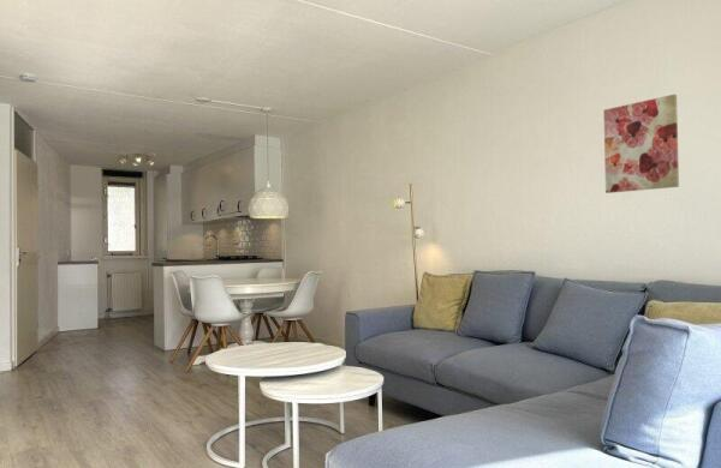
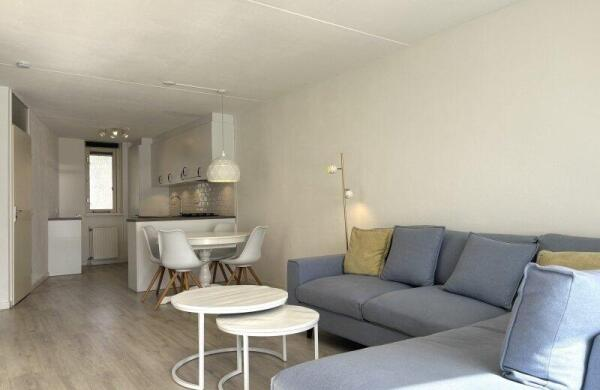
- wall art (639, 145)
